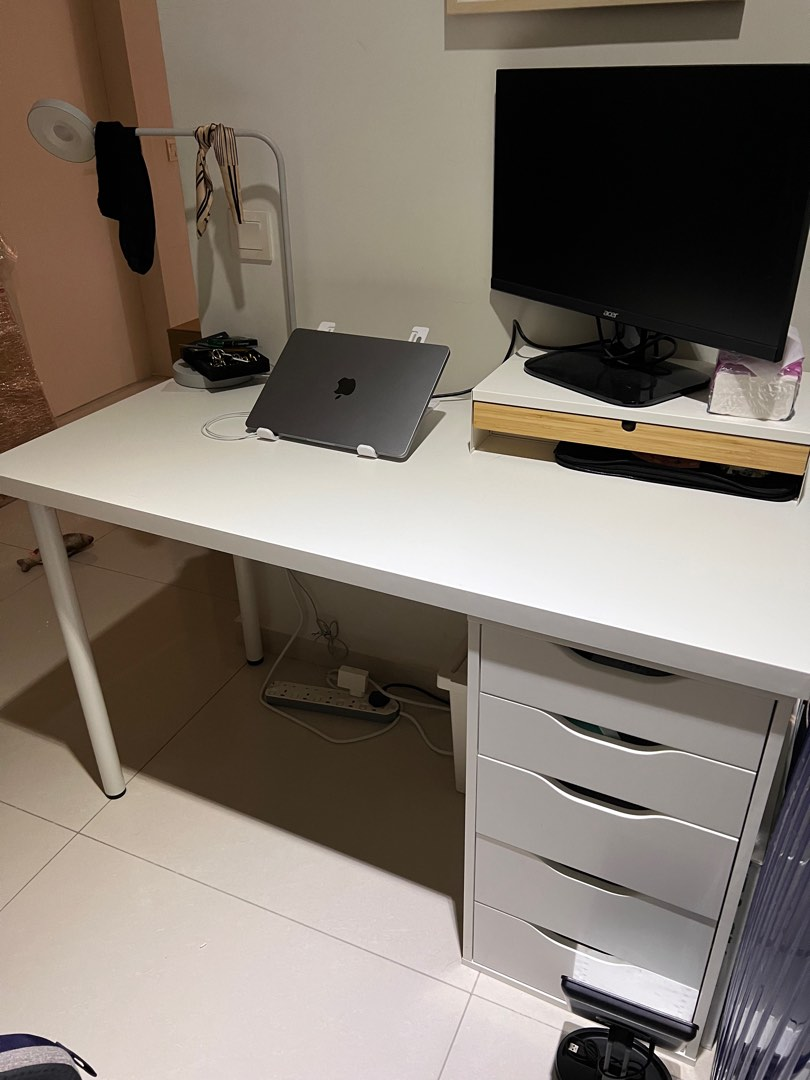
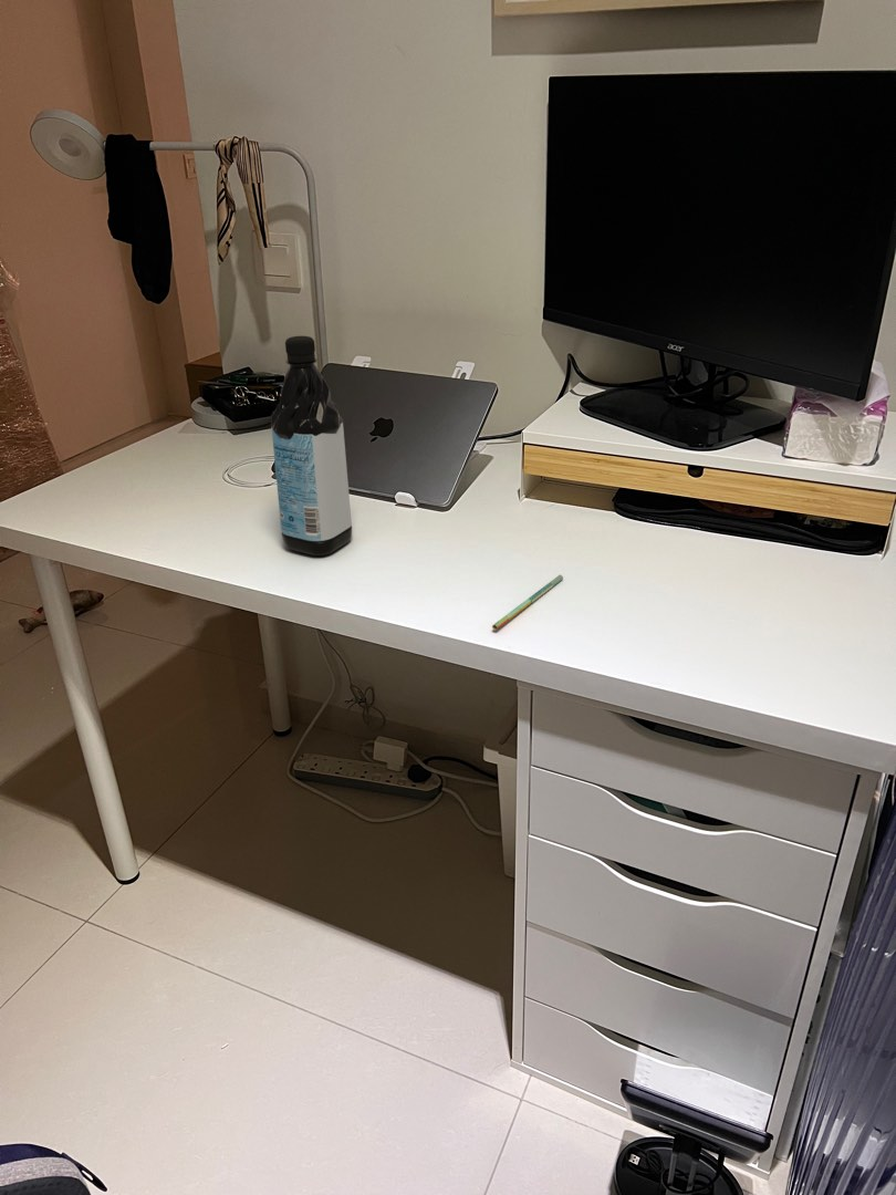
+ pen (529, 601)
+ water bottle (310, 446)
